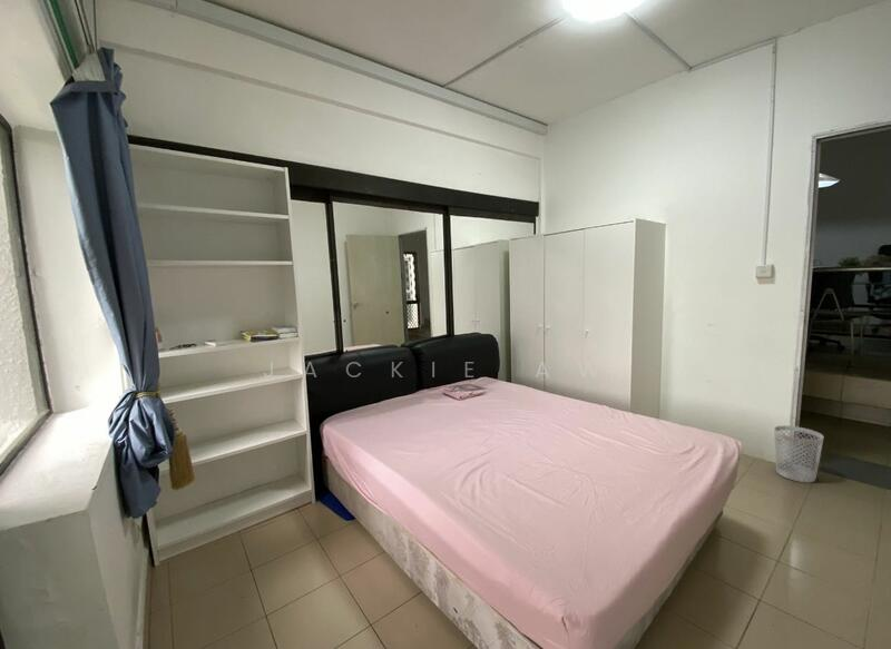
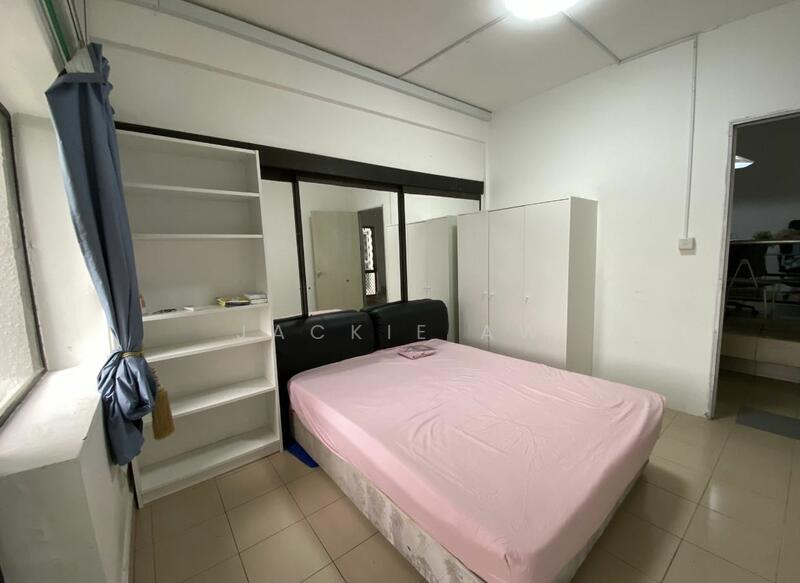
- wastebasket (796, 453)
